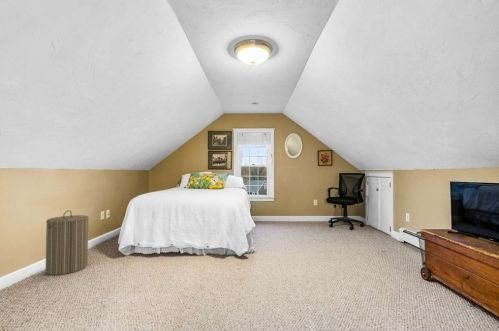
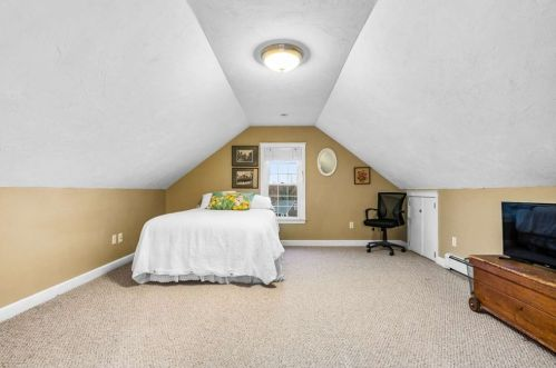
- laundry hamper (67, 239)
